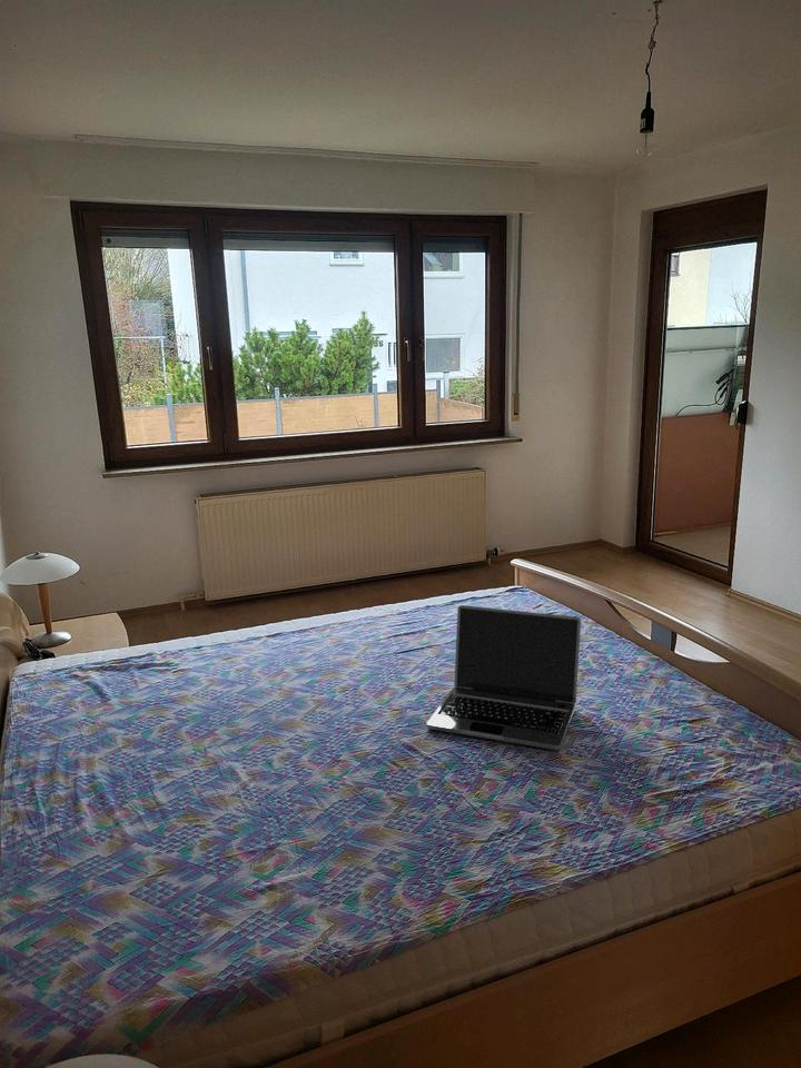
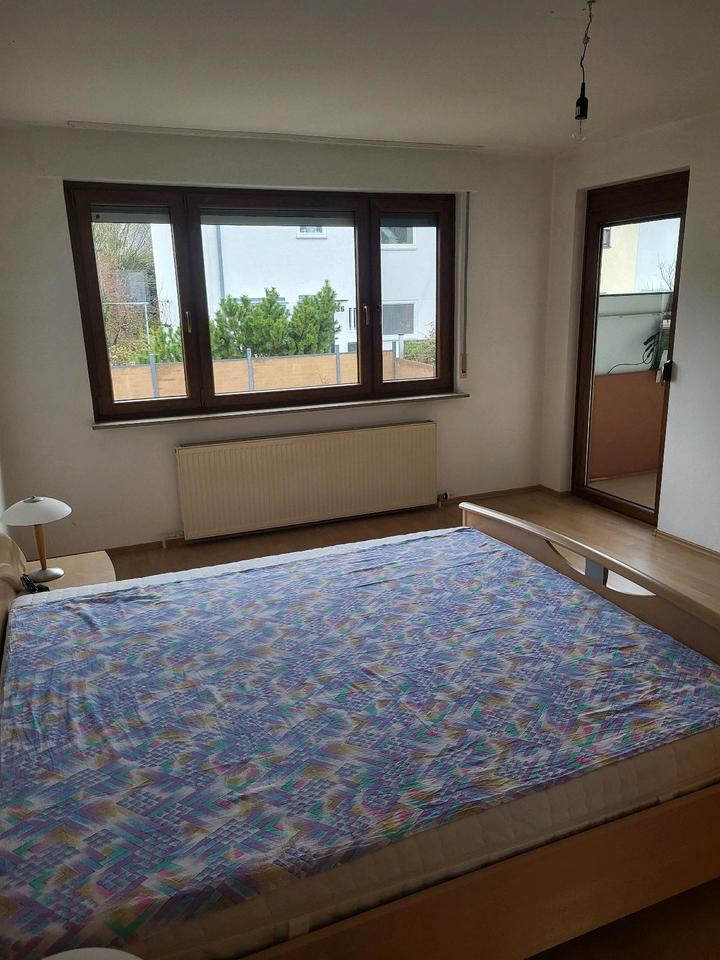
- laptop (504, 672)
